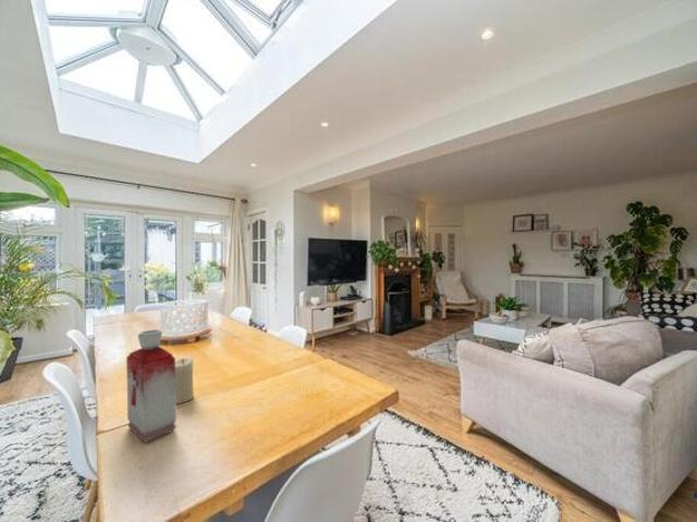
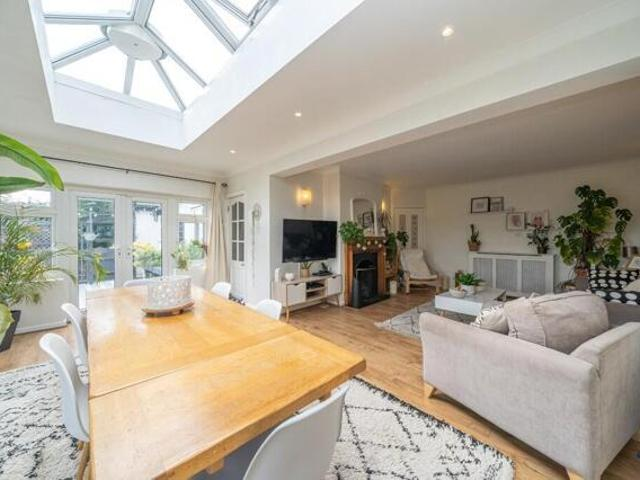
- candle (182, 378)
- bottle (150, 380)
